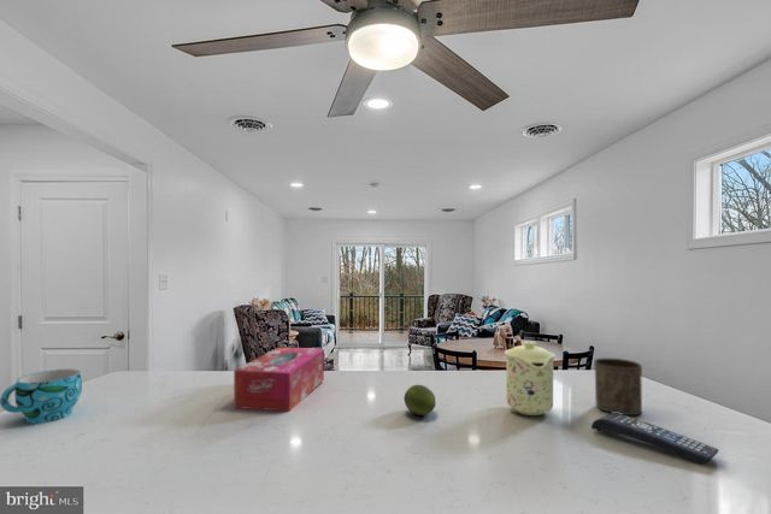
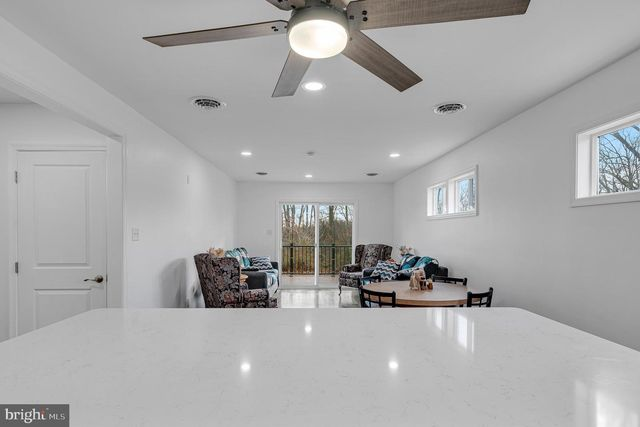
- cup (617, 385)
- remote control (649, 435)
- mug (528, 374)
- tissue box (283, 376)
- cup (46, 397)
- fruit (419, 398)
